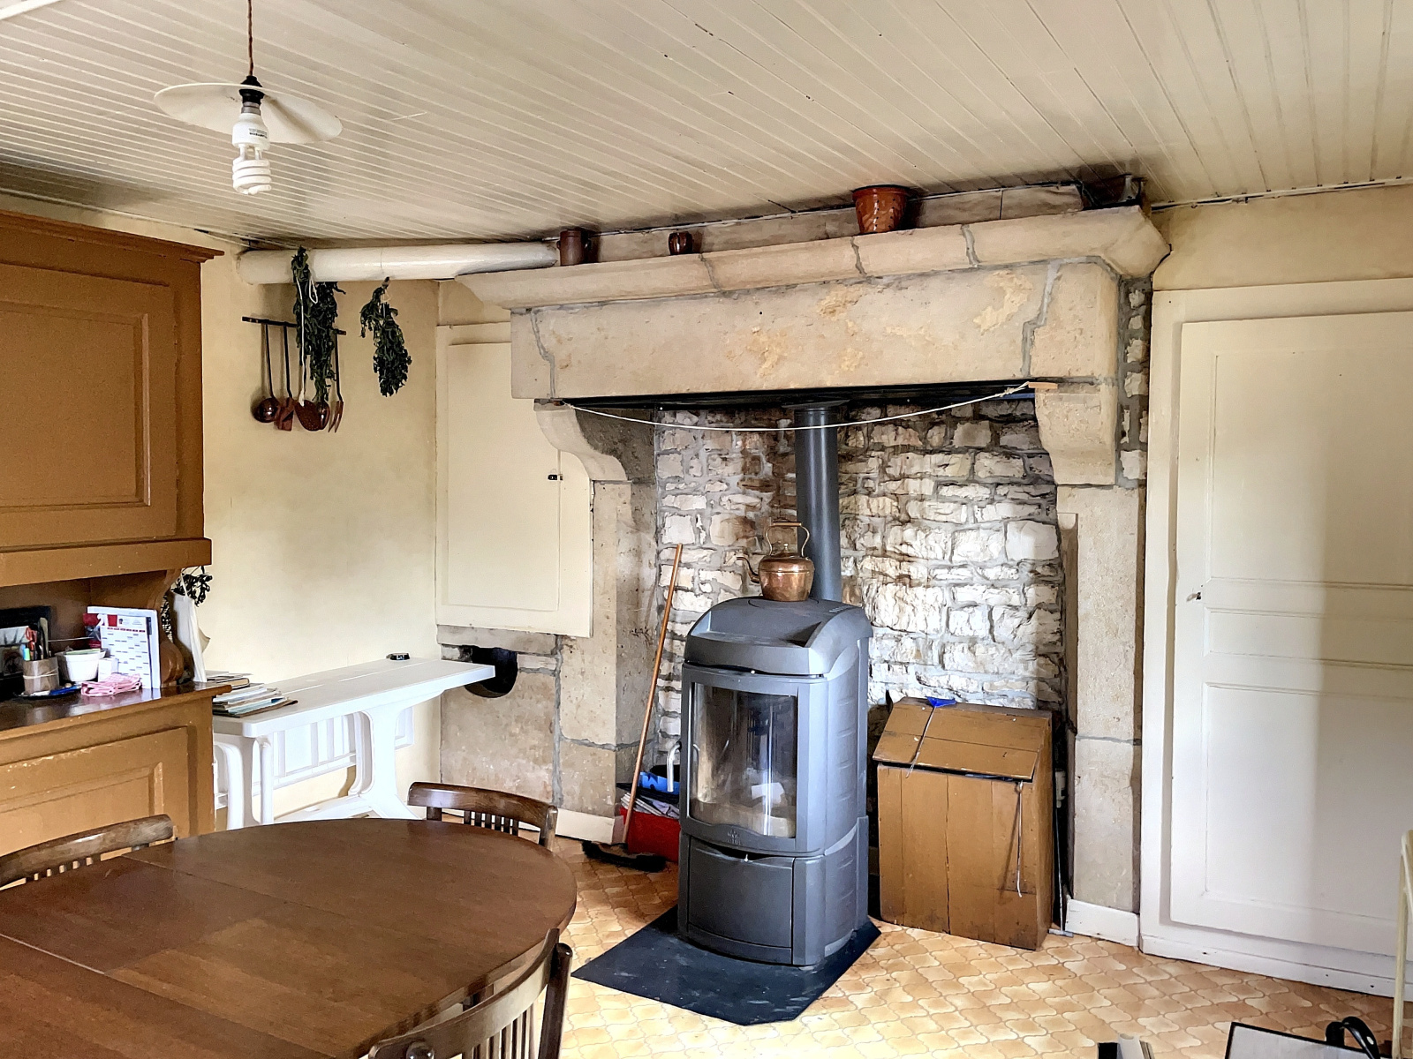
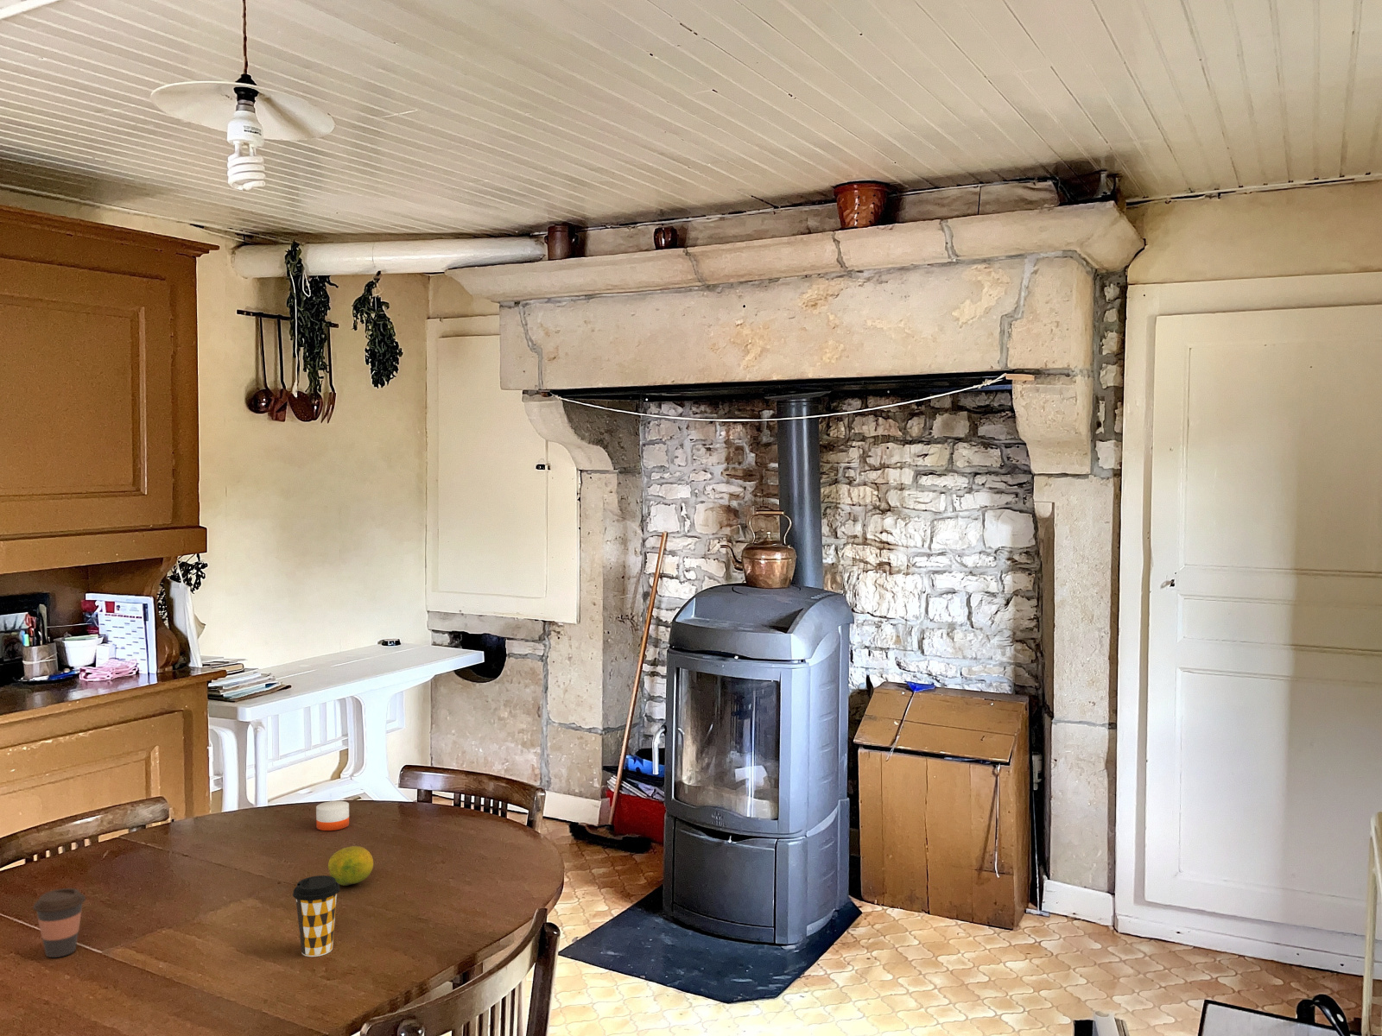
+ candle (333, 804)
+ fruit (350, 865)
+ coffee cup (317, 916)
+ coffee cup (60, 923)
